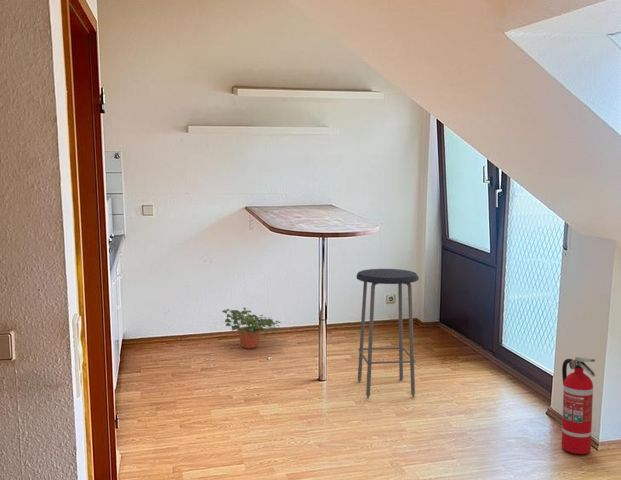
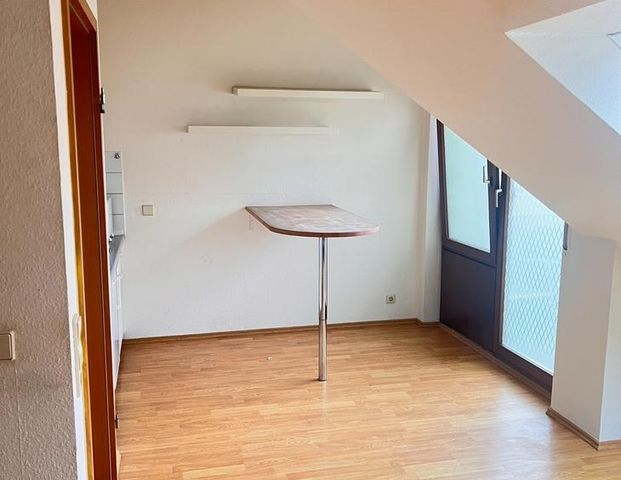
- fire extinguisher (575, 401)
- bar stool (399, 331)
- potted plant (253, 328)
